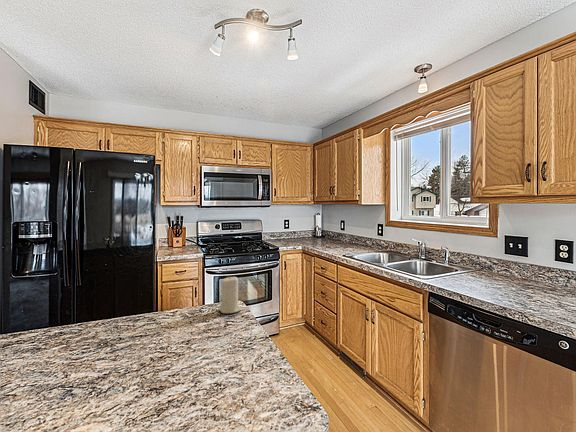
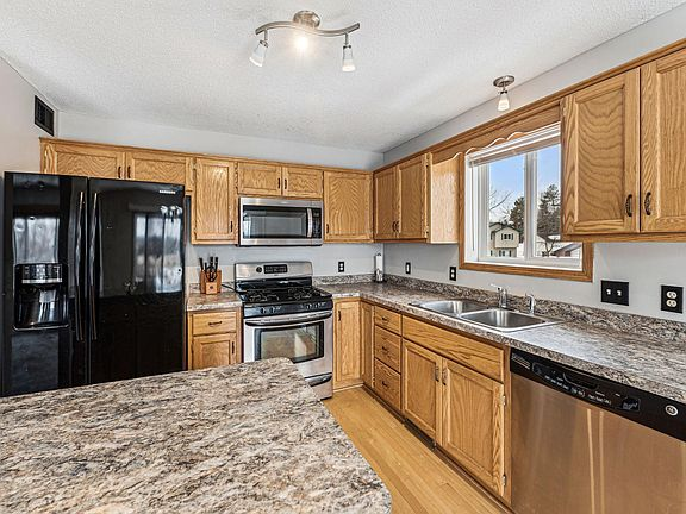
- candle (230, 293)
